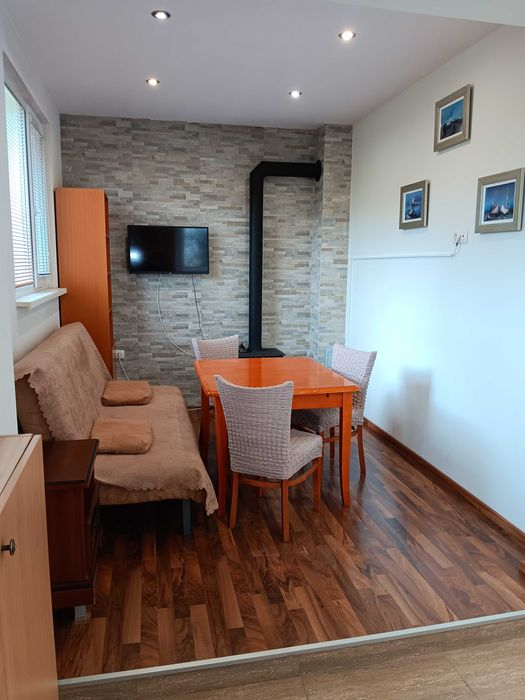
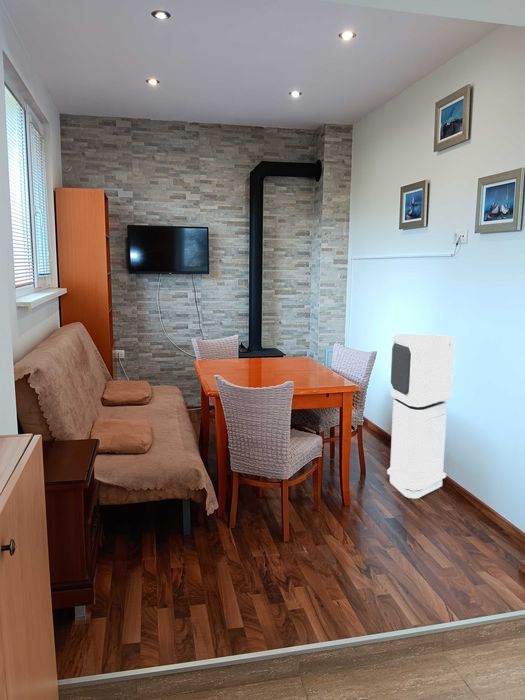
+ air purifier (423, 413)
